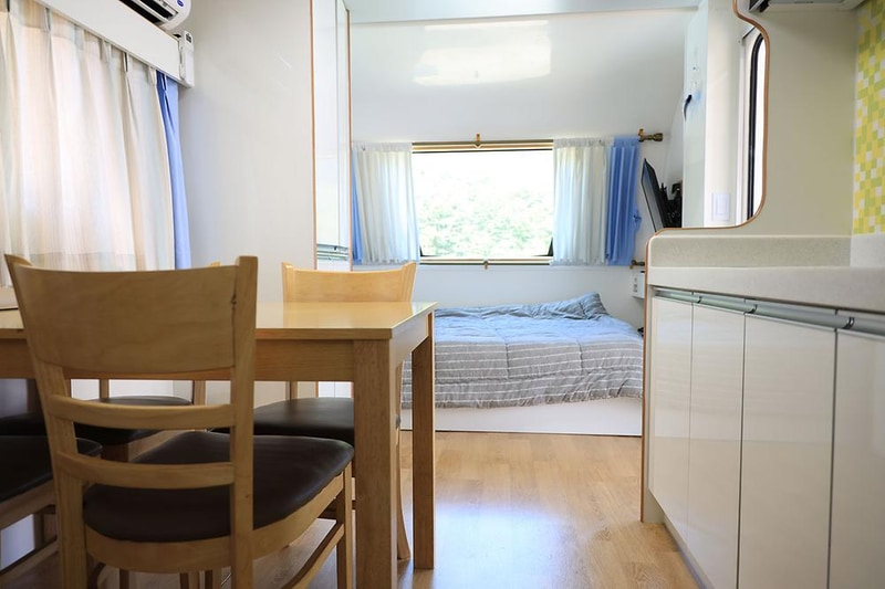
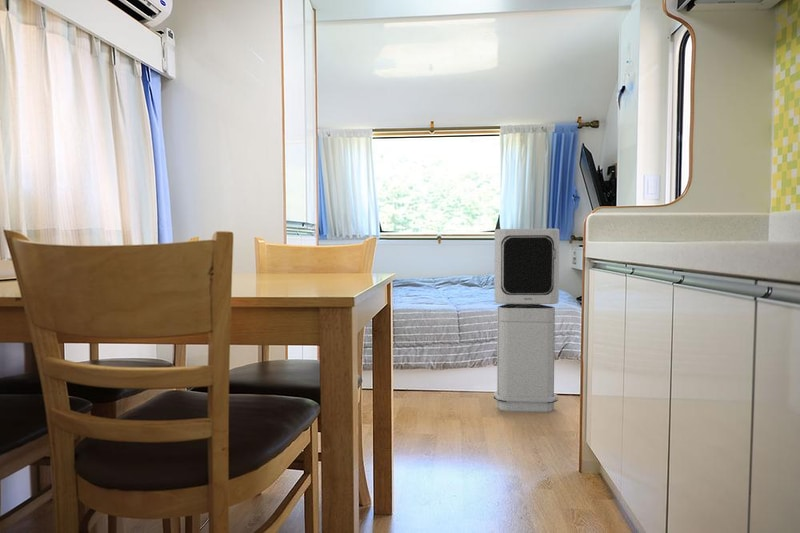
+ air purifier (523, 316)
